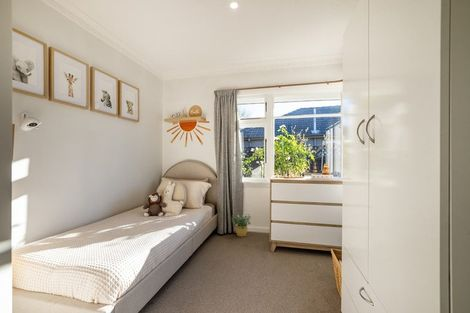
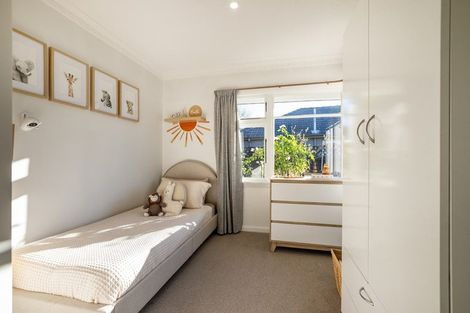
- potted flower (241, 224)
